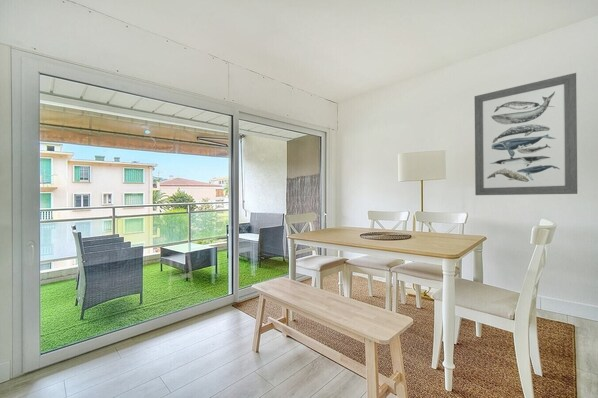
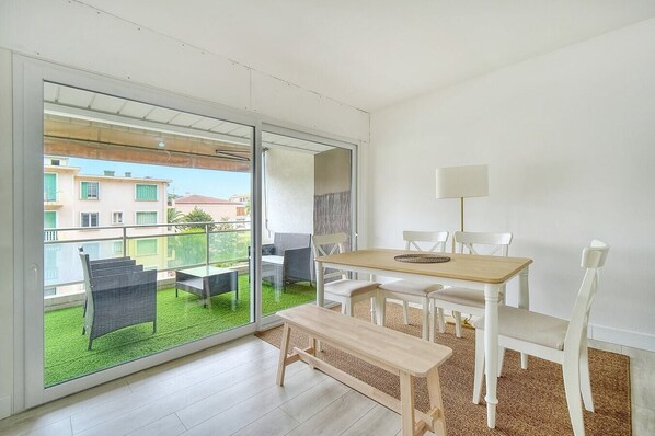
- wall art (520, 140)
